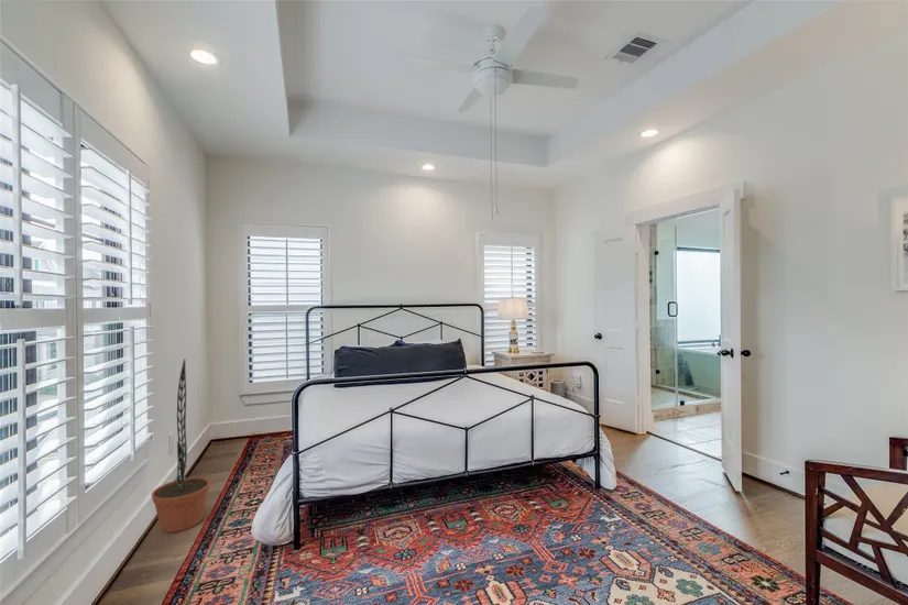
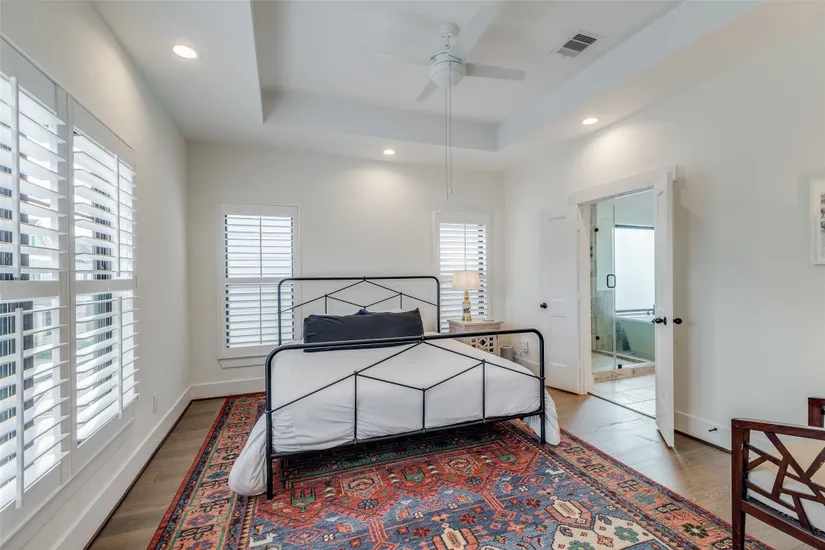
- decorative plant (182, 441)
